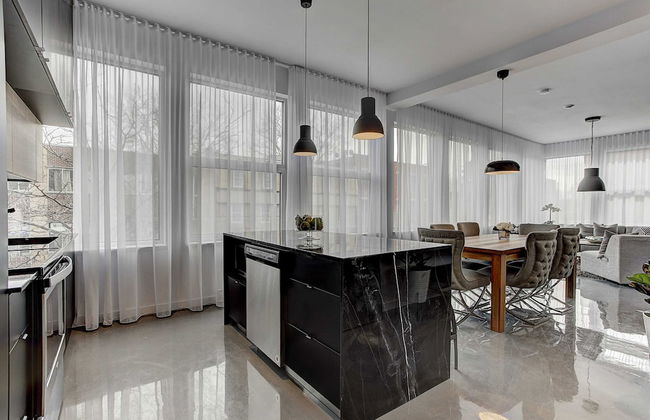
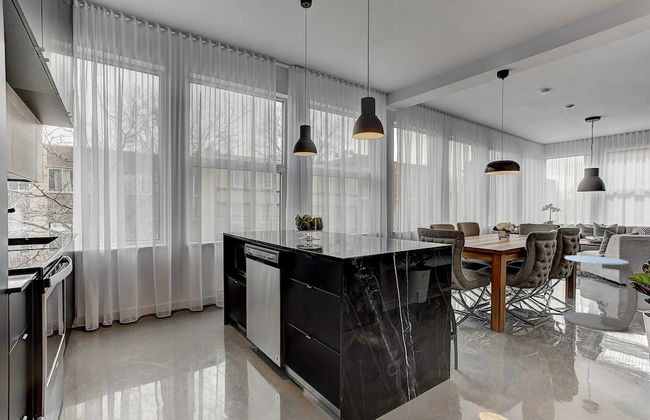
+ side table (596, 314)
